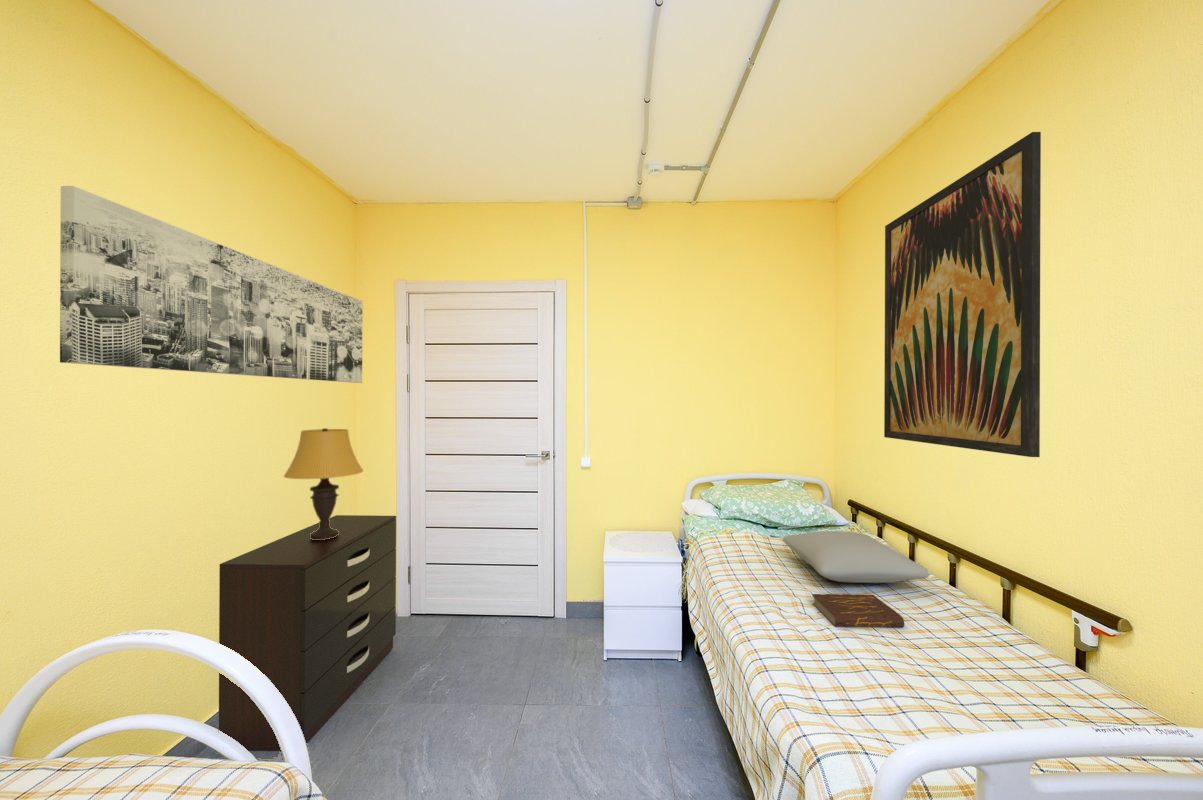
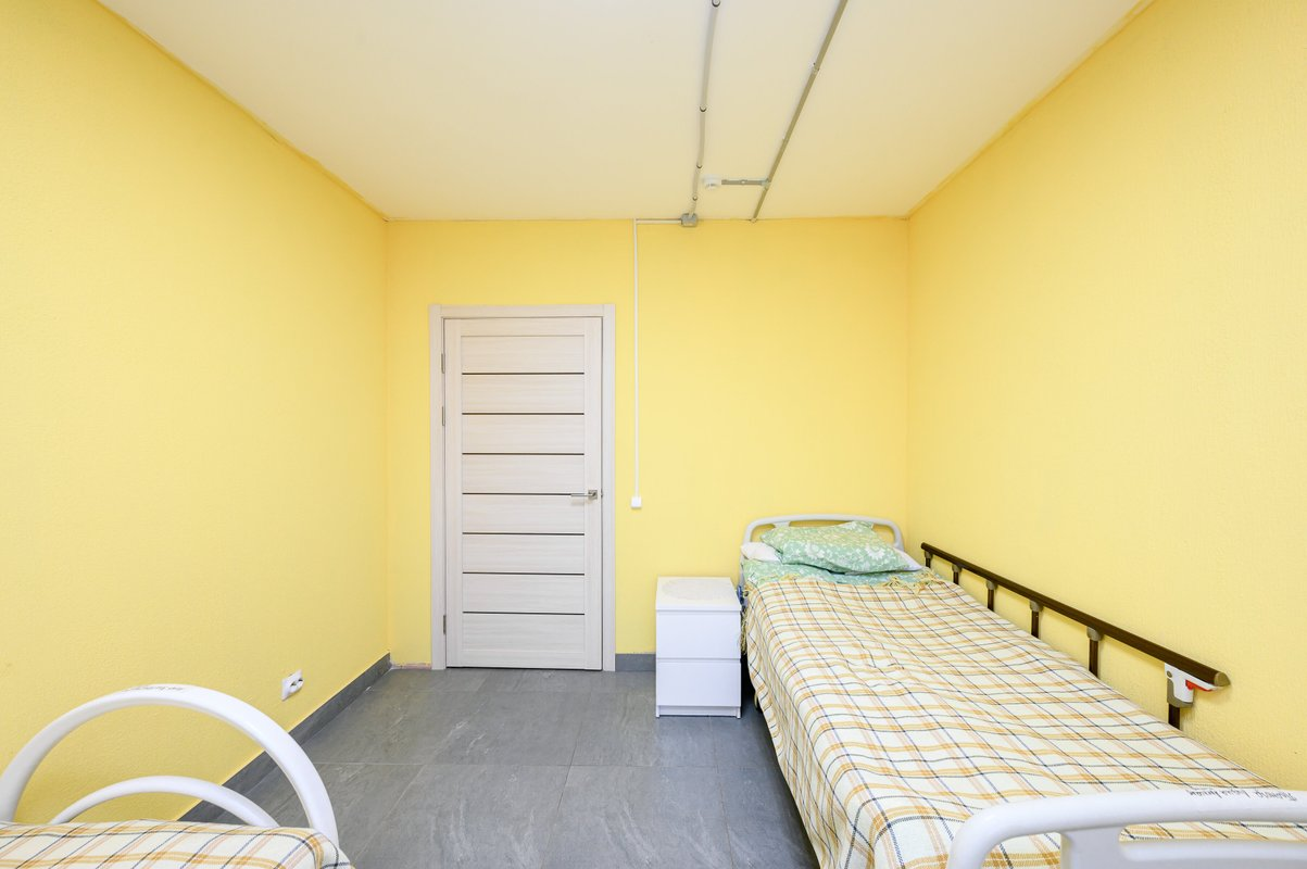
- book (855, 611)
- wall art (266, 320)
- cushion (848, 555)
- table lamp (325, 482)
- dresser (325, 613)
- wall art (945, 316)
